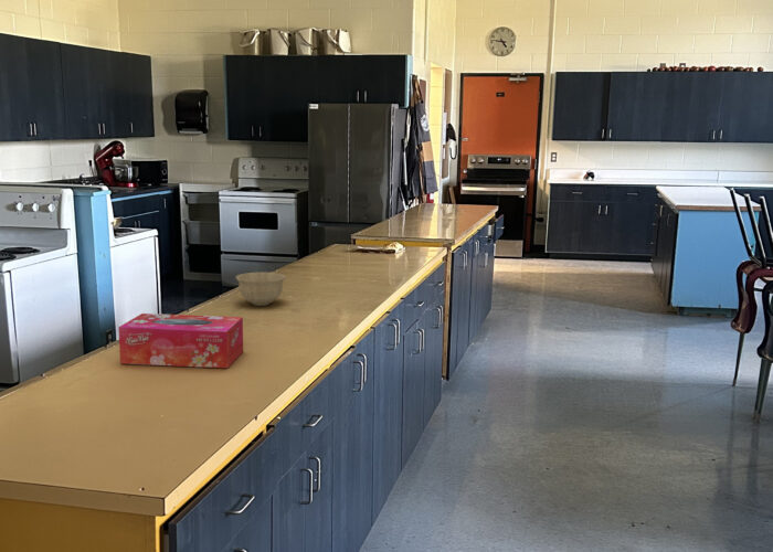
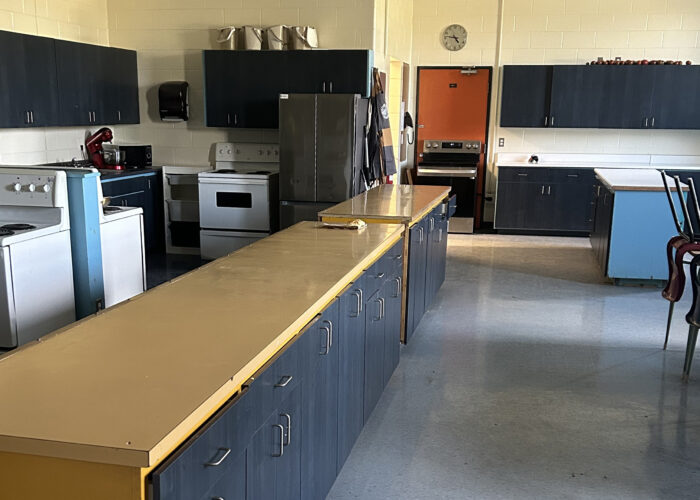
- bowl (261, 289)
- tissue box (182, 339)
